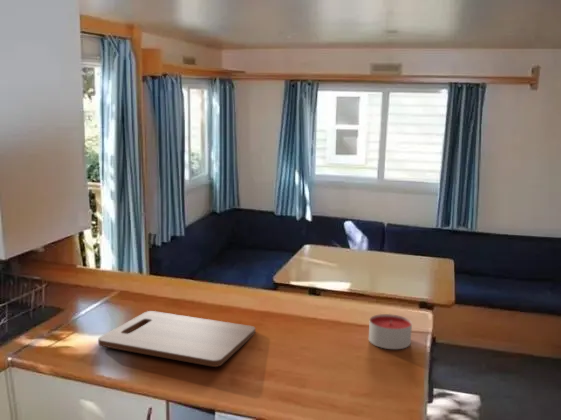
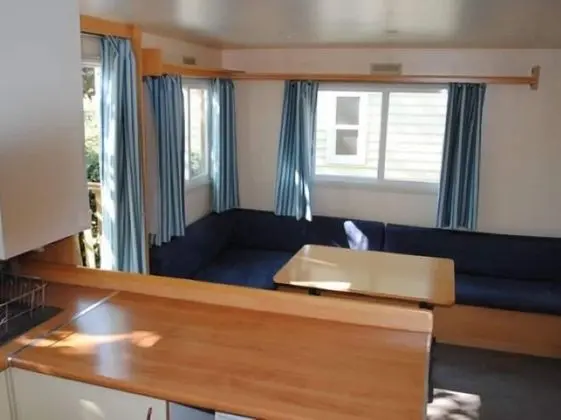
- cutting board (179, 335)
- candle (390, 330)
